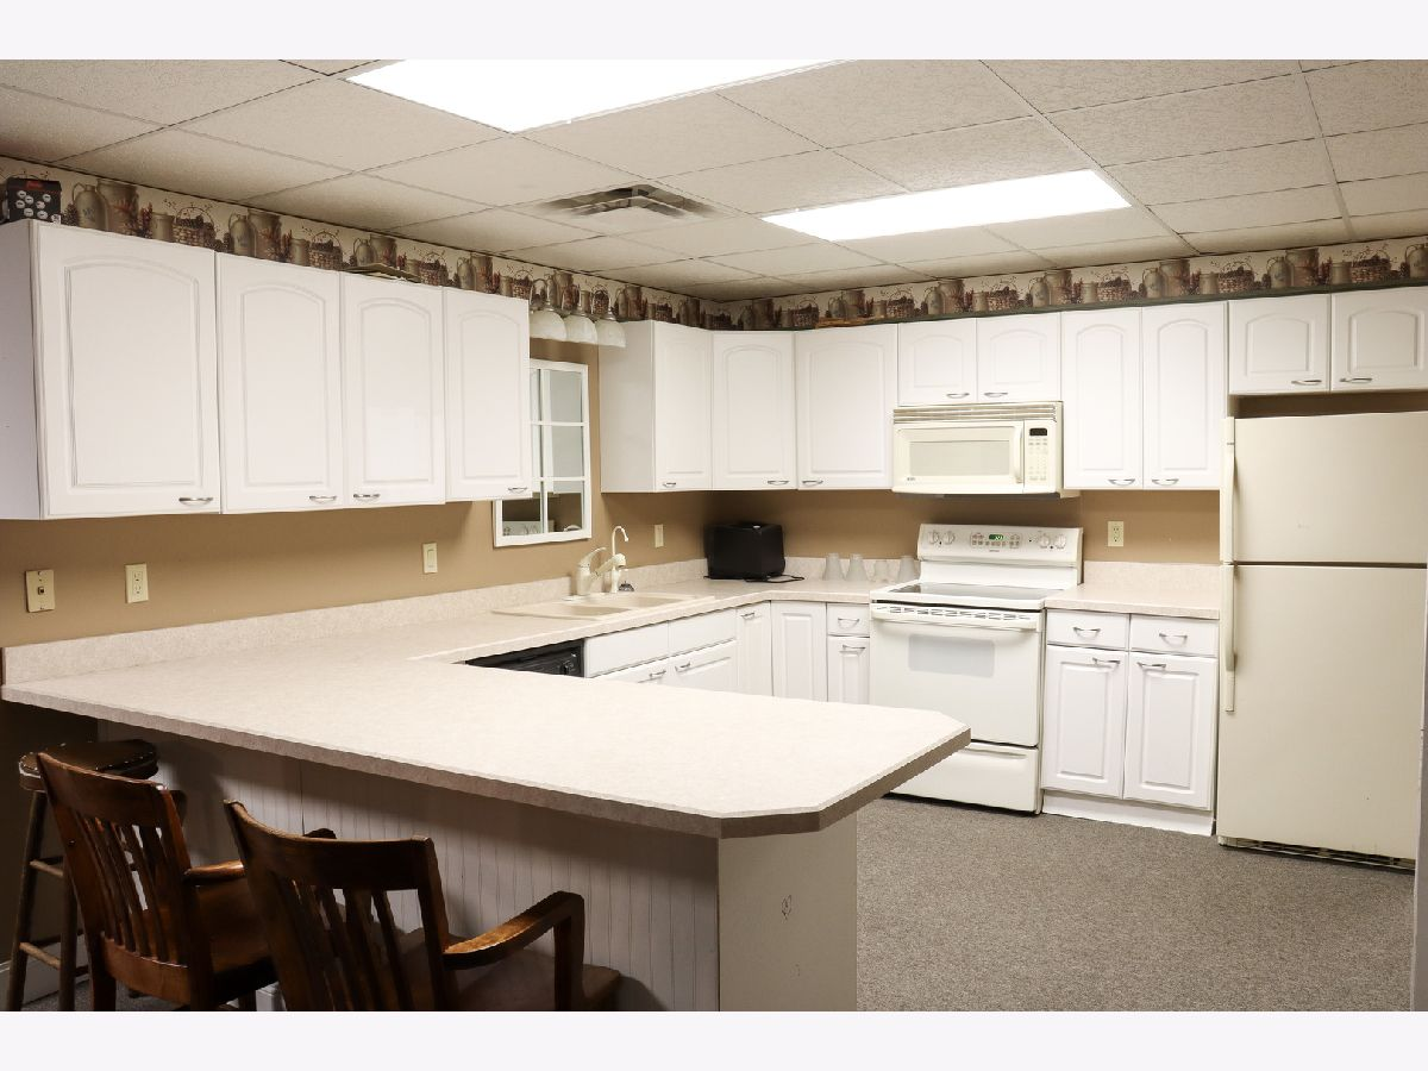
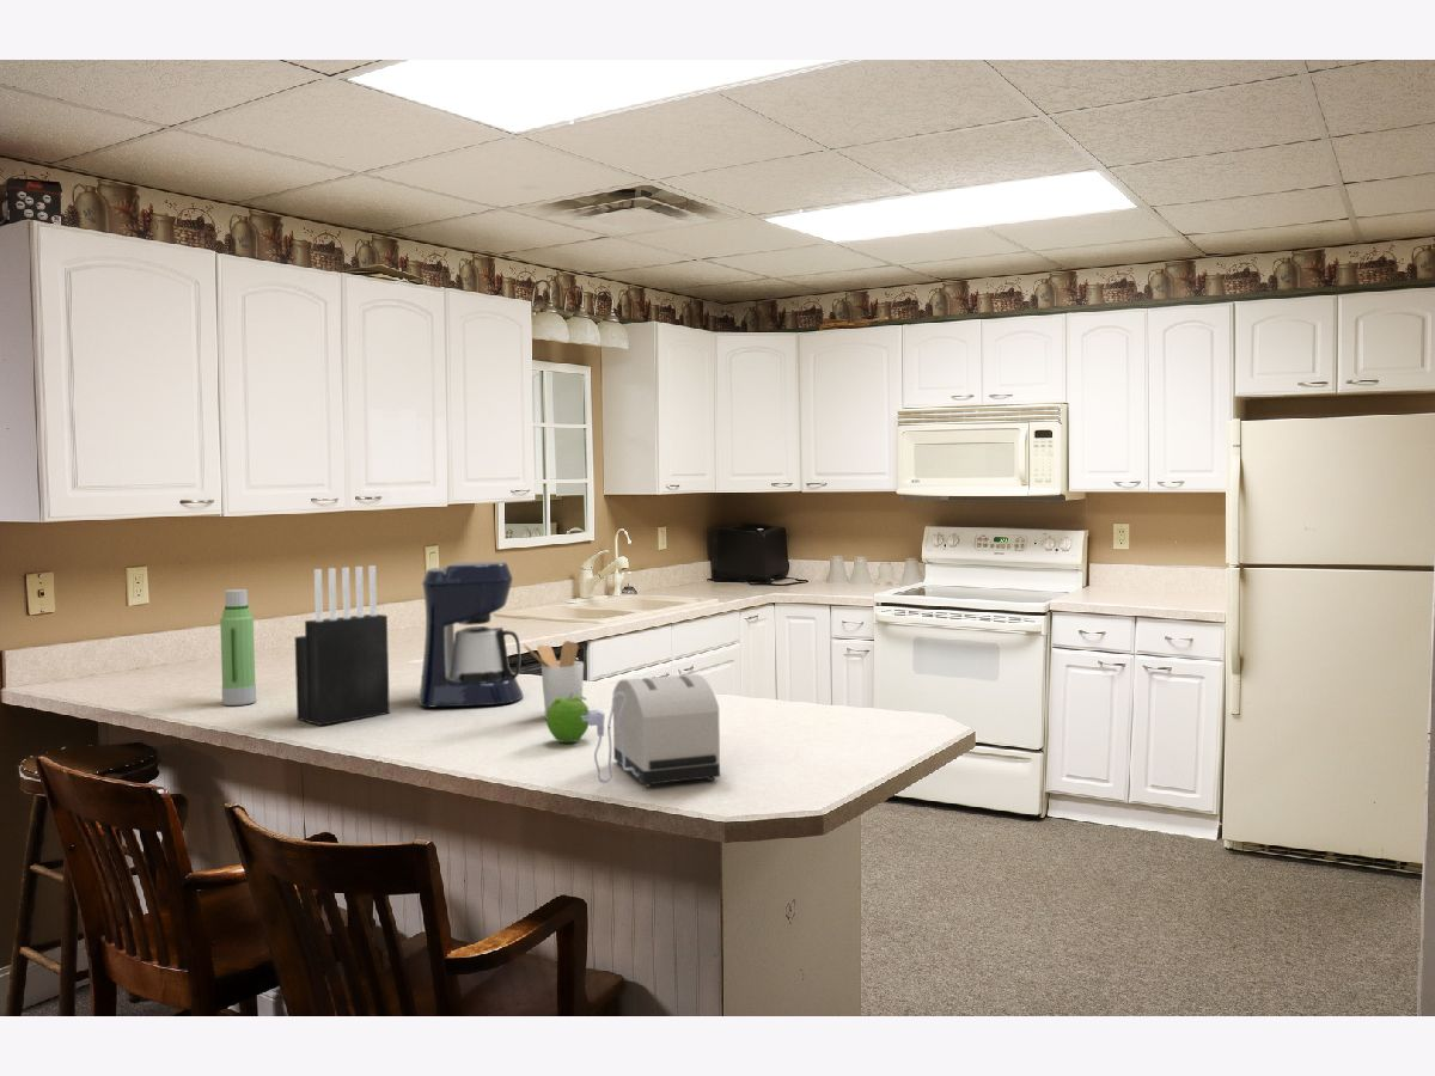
+ fruit (568, 717)
+ knife block (338, 641)
+ utensil holder (551, 678)
+ water bottle (237, 647)
+ coffee maker (468, 630)
+ toaster (639, 727)
